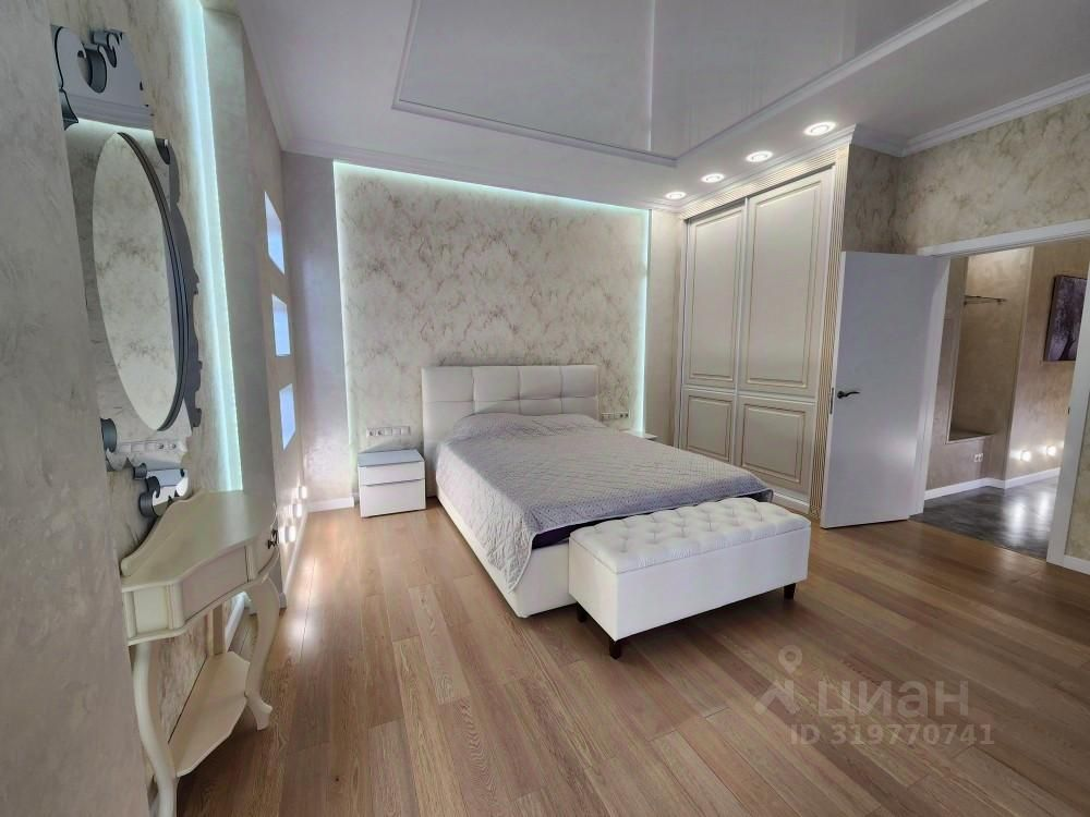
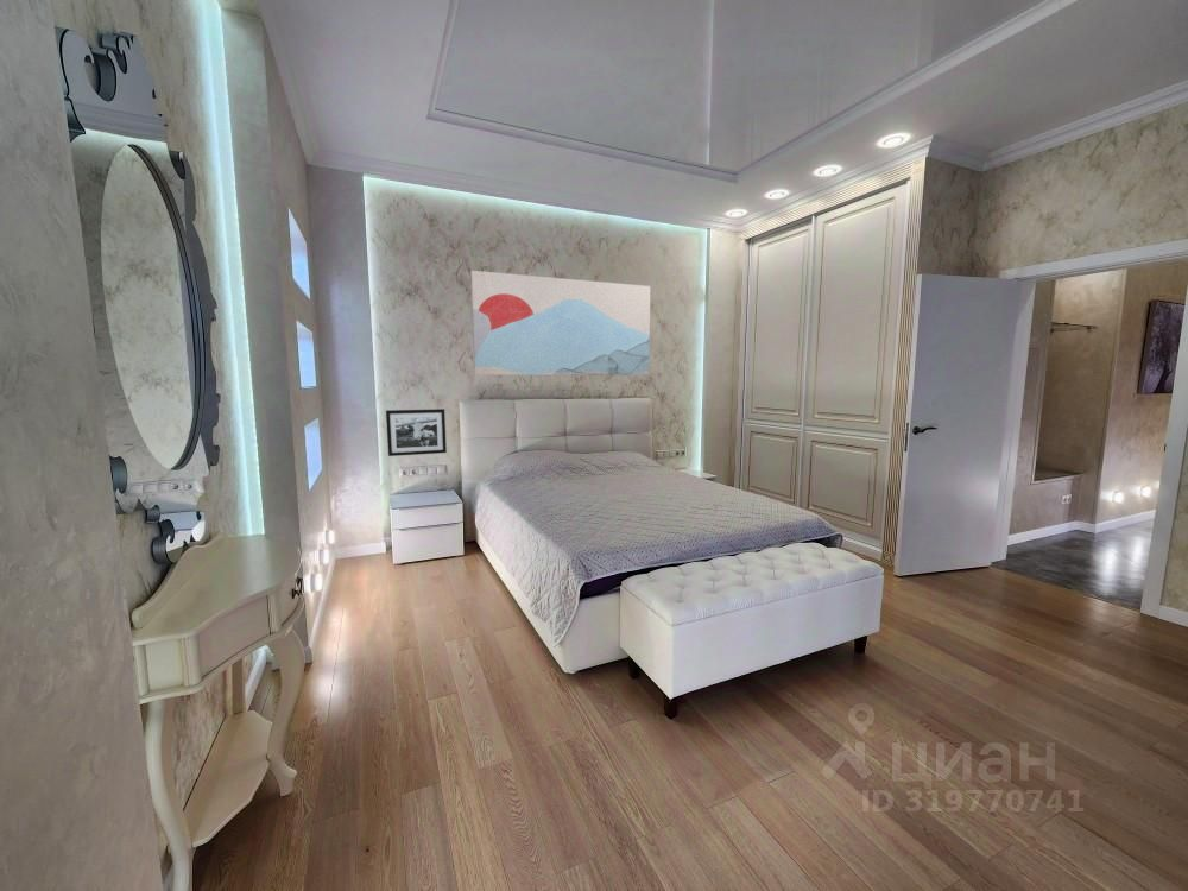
+ picture frame (416, 431)
+ wall art (567, 327)
